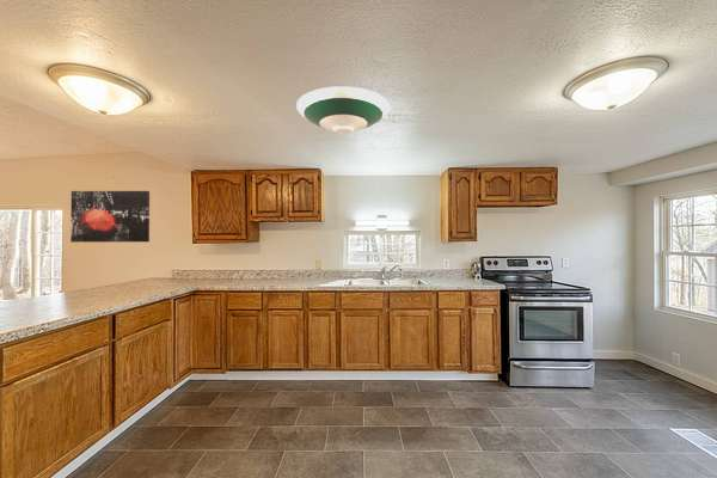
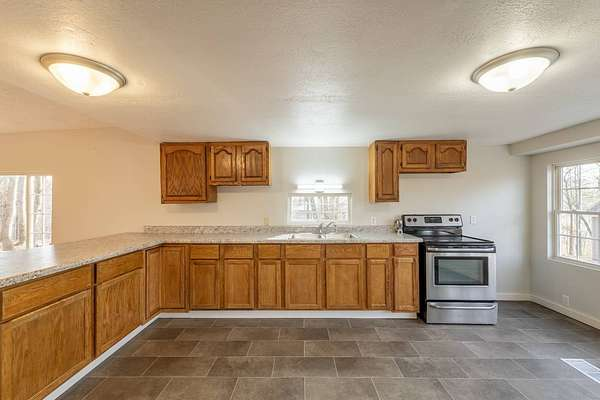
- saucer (343, 120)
- wall art (110, 216)
